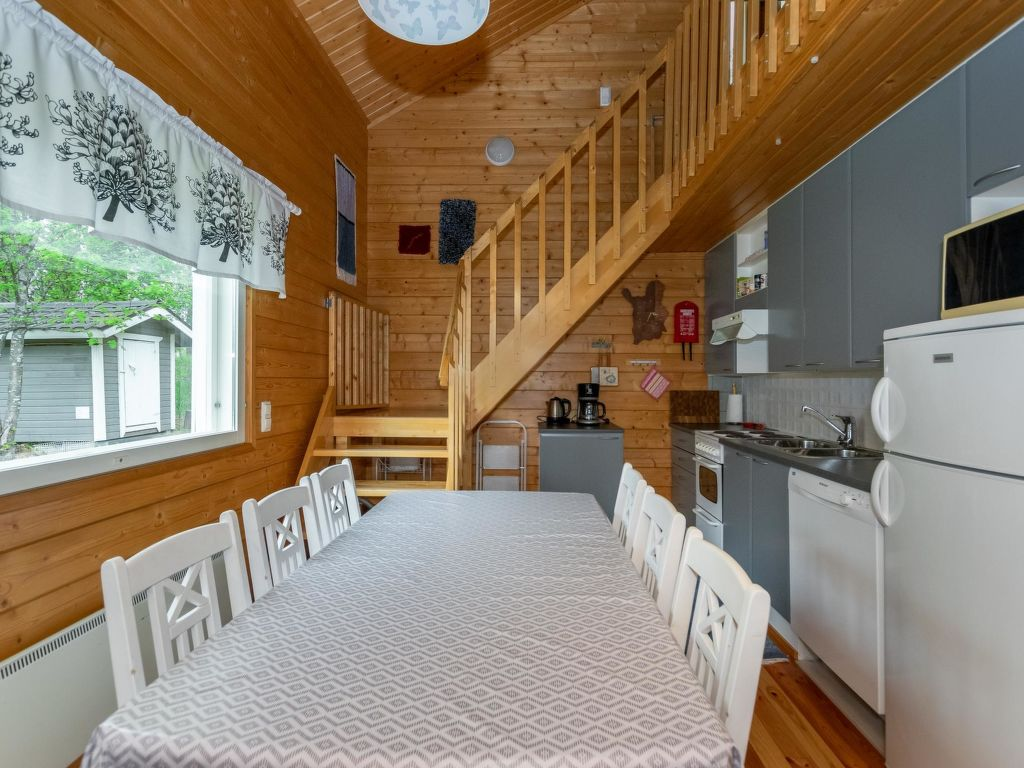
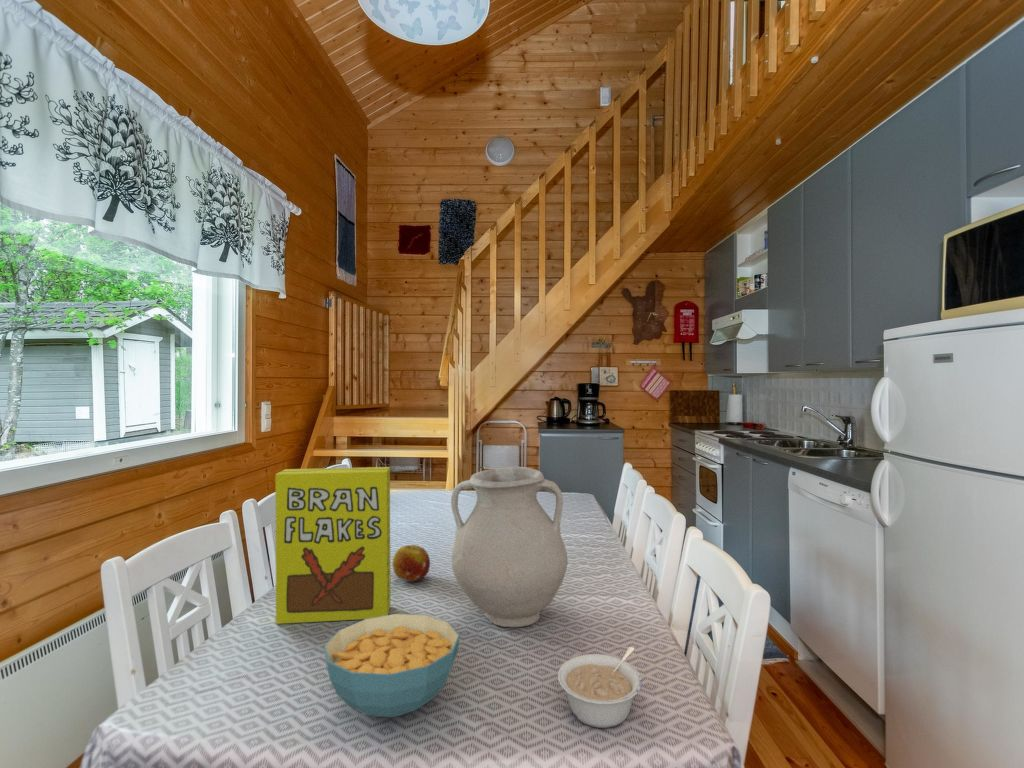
+ cereal box (335, 542)
+ legume (599, 687)
+ vase (509, 542)
+ cereal bowl (393, 673)
+ fruit (411, 563)
